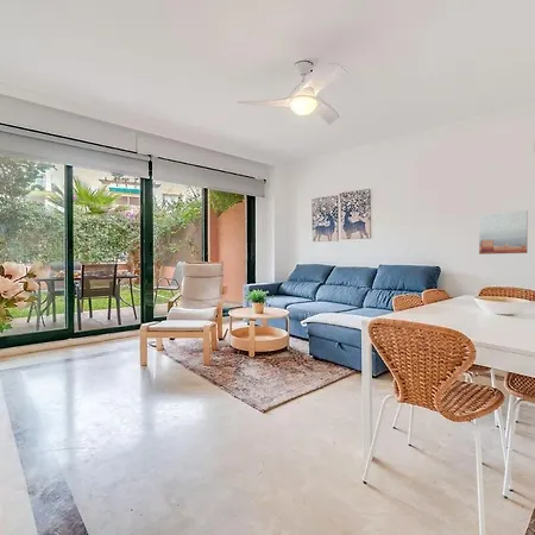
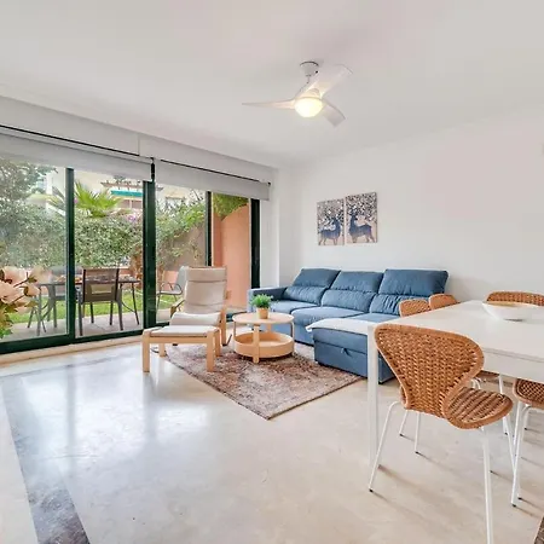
- wall art (502, 233)
